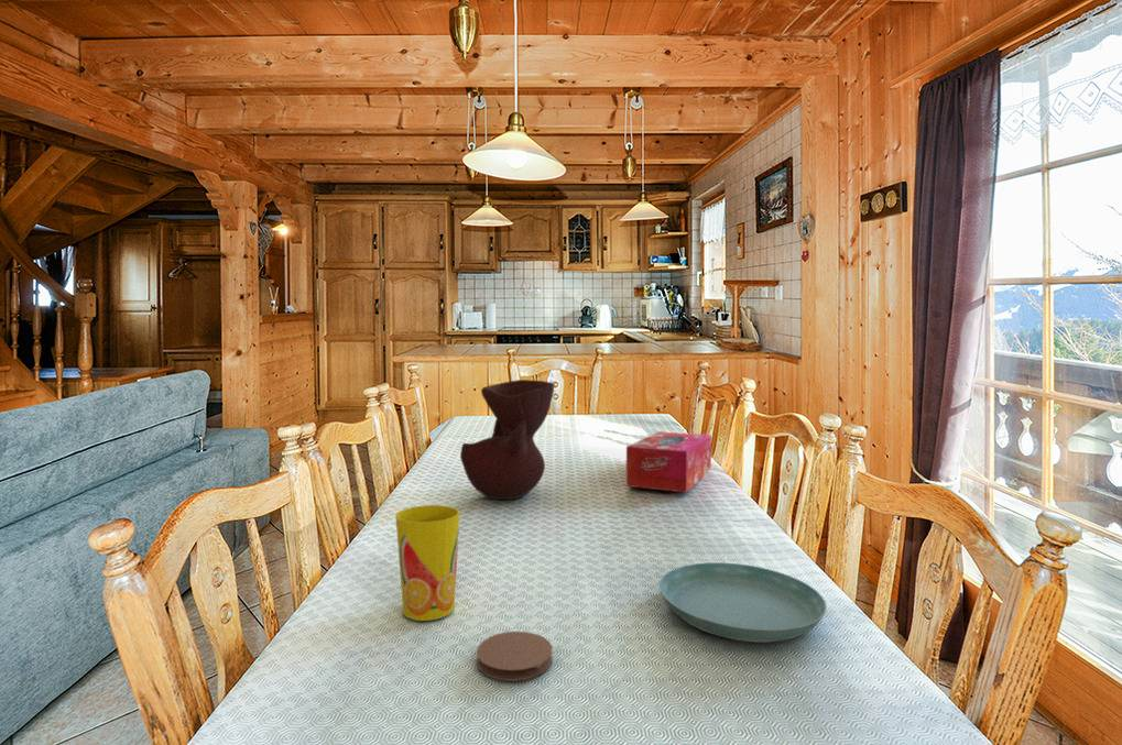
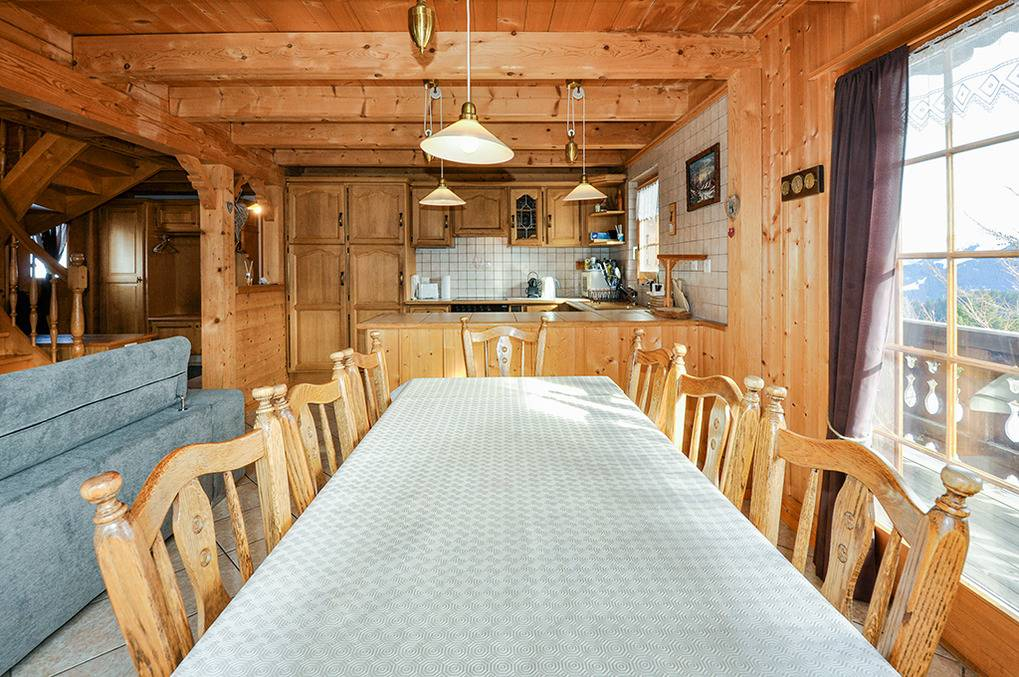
- coaster (514, 654)
- cup (428, 561)
- saucer (739, 601)
- tissue box (671, 459)
- vase (509, 438)
